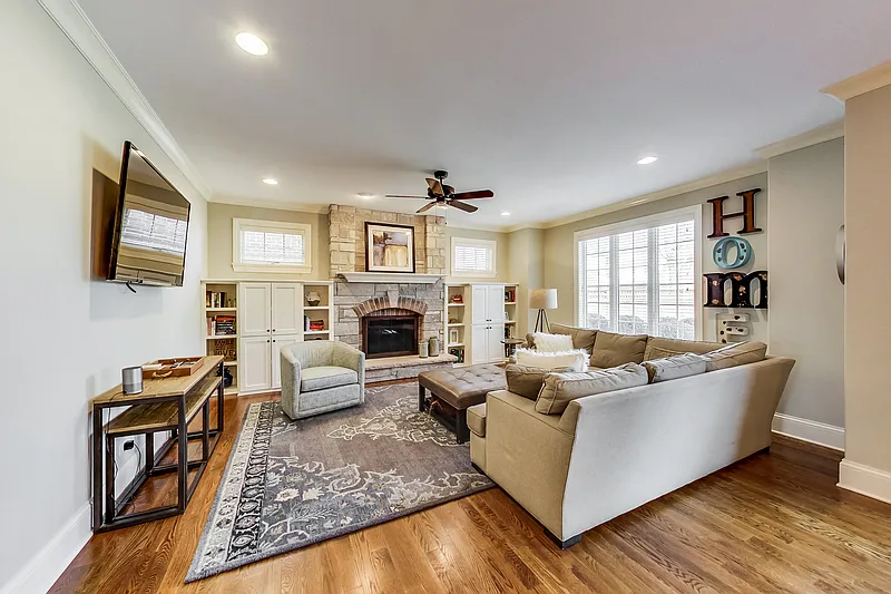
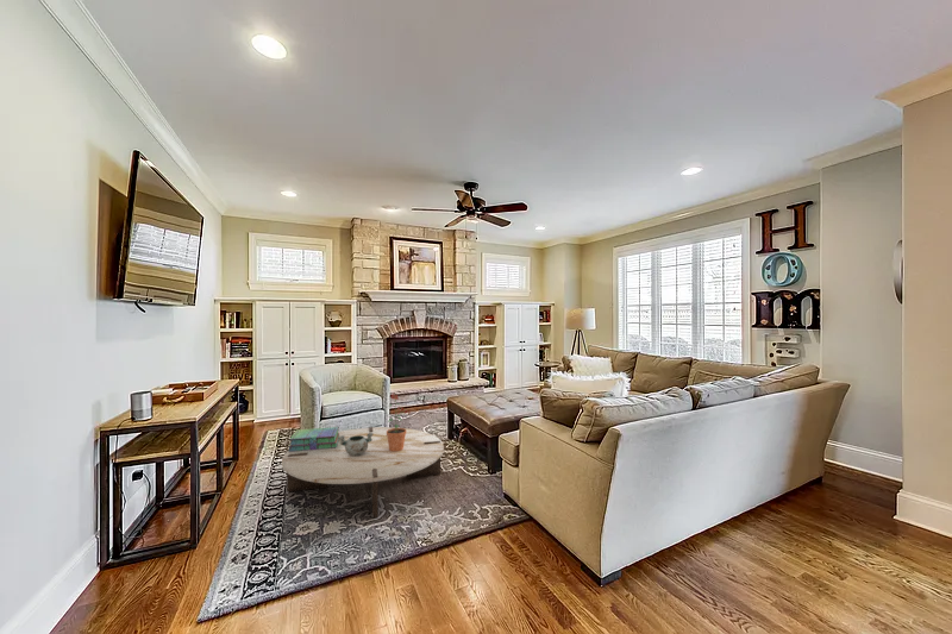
+ potted plant (400, 419)
+ stack of books (315, 438)
+ decorative bowl (356, 442)
+ coffee table (367, 464)
